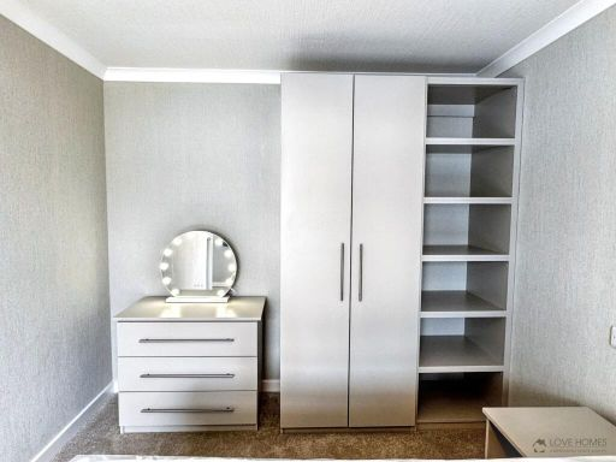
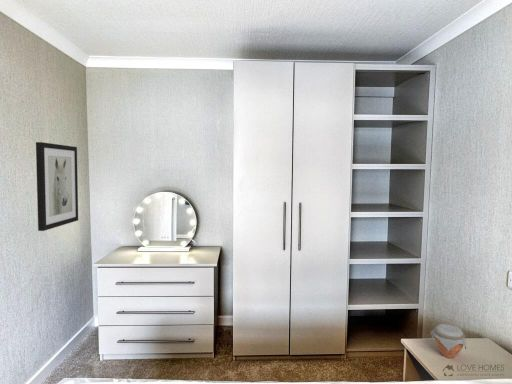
+ jar (449, 341)
+ wall art (59, 185)
